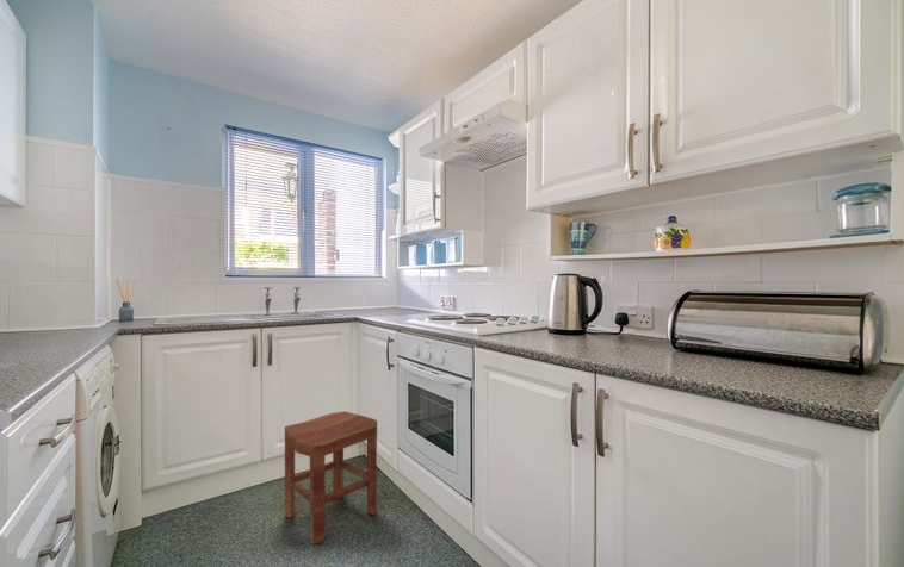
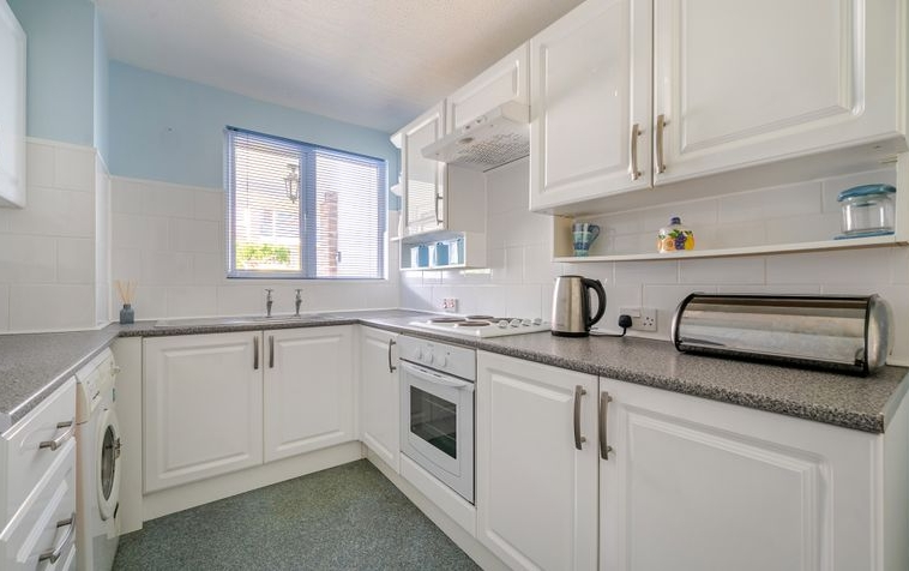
- stool (330, 468)
